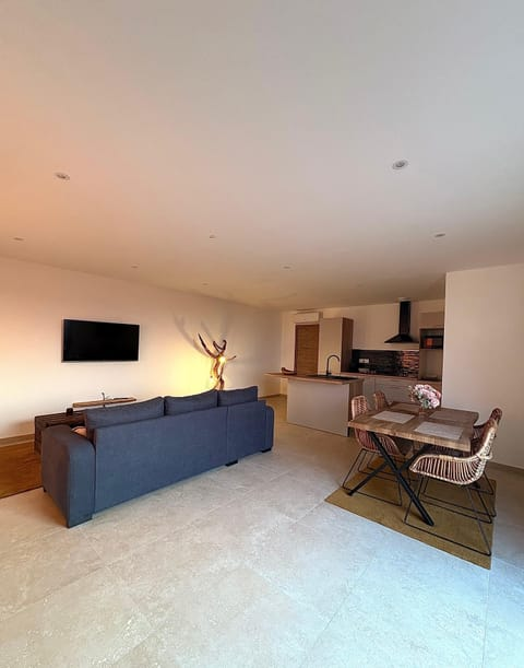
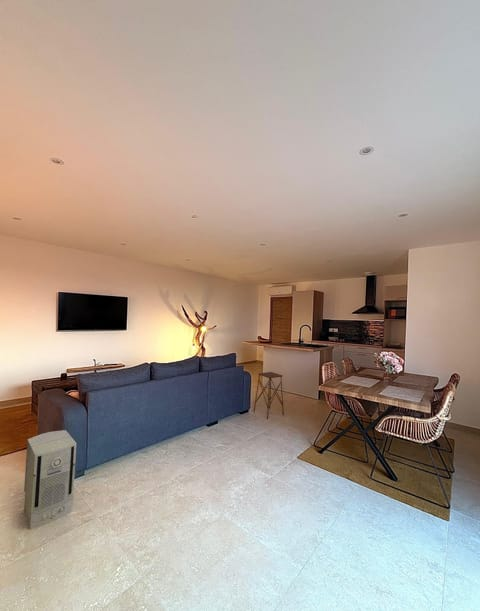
+ air purifier (49, 475)
+ side table (268, 393)
